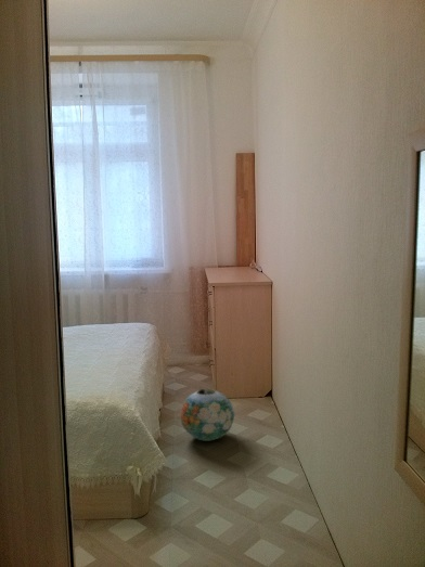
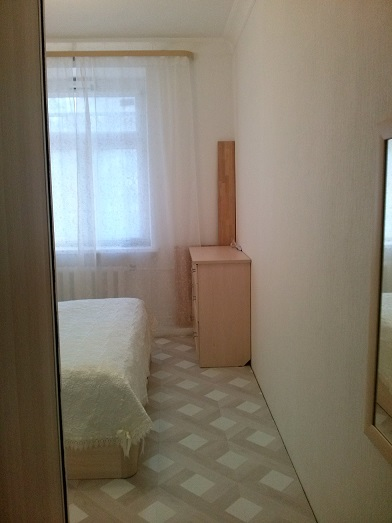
- lantern (207, 414)
